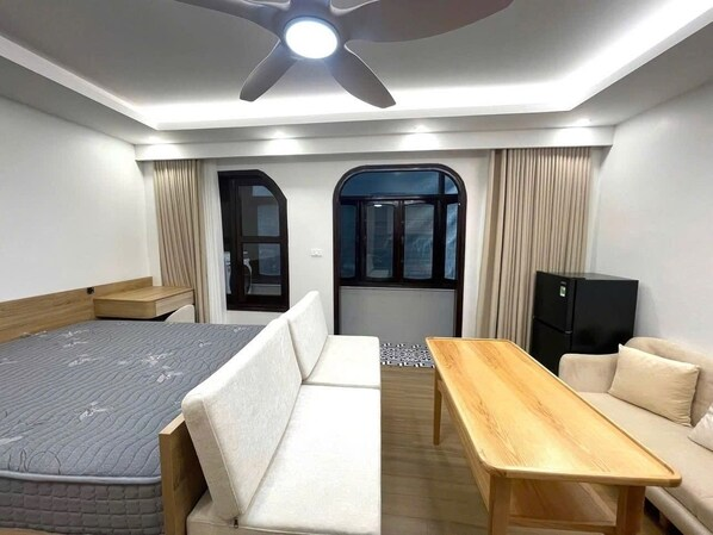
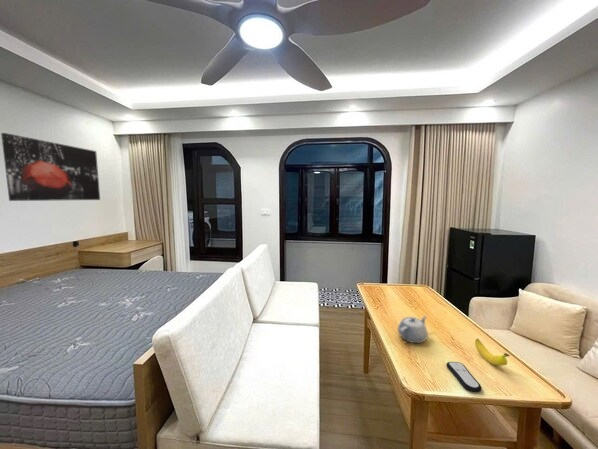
+ teapot (413, 327)
+ wall art (59, 172)
+ remote control (463, 375)
+ banana (490, 353)
